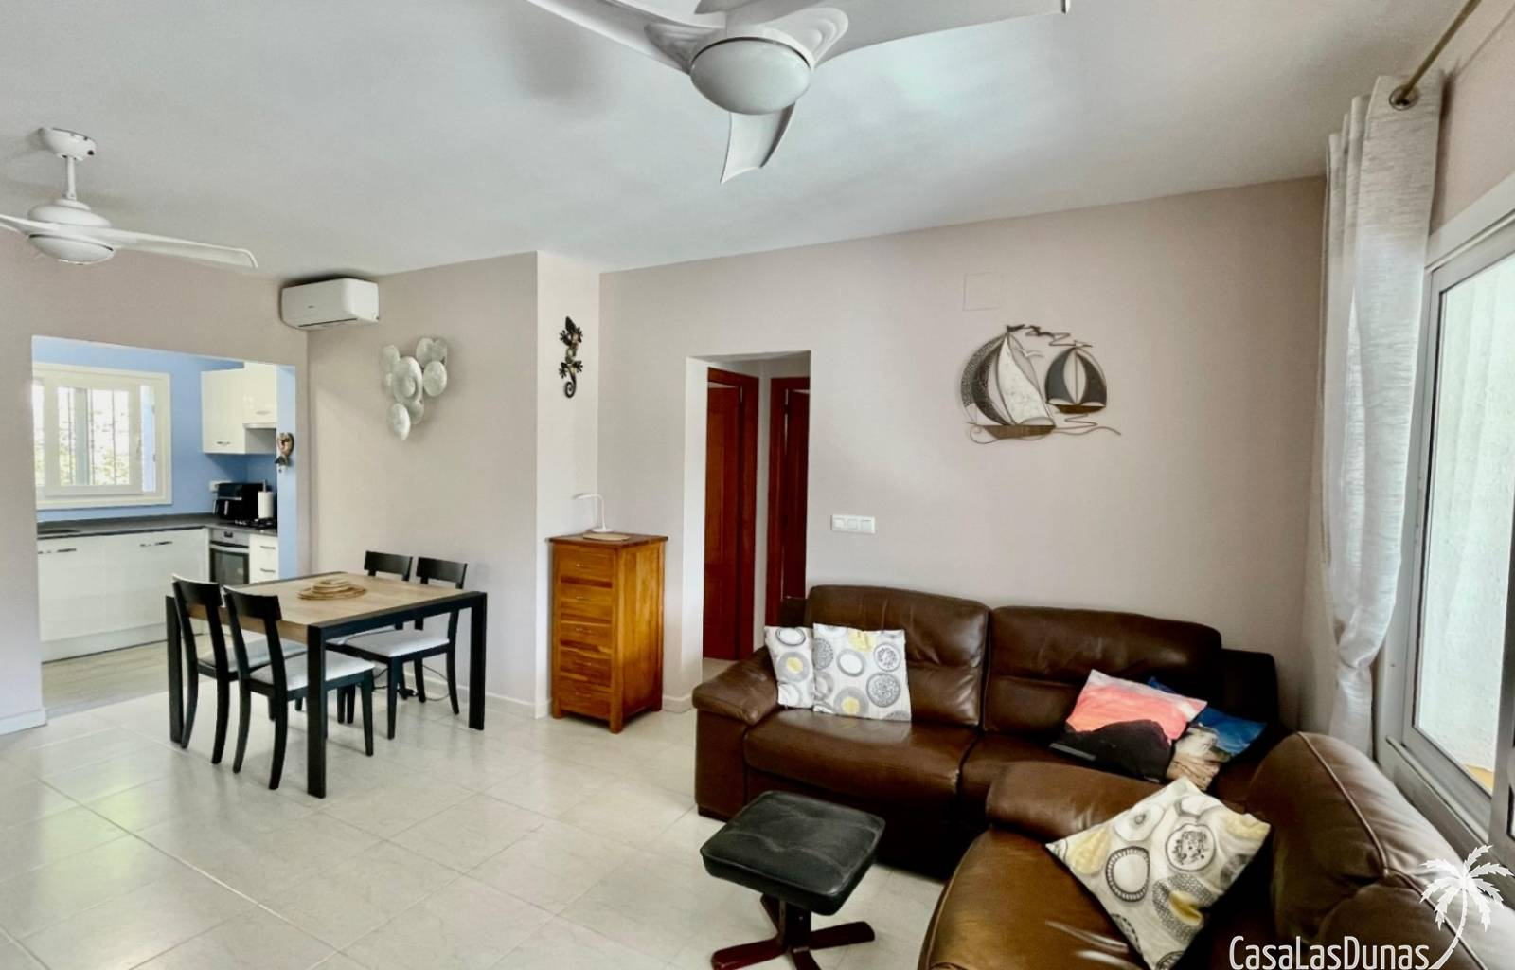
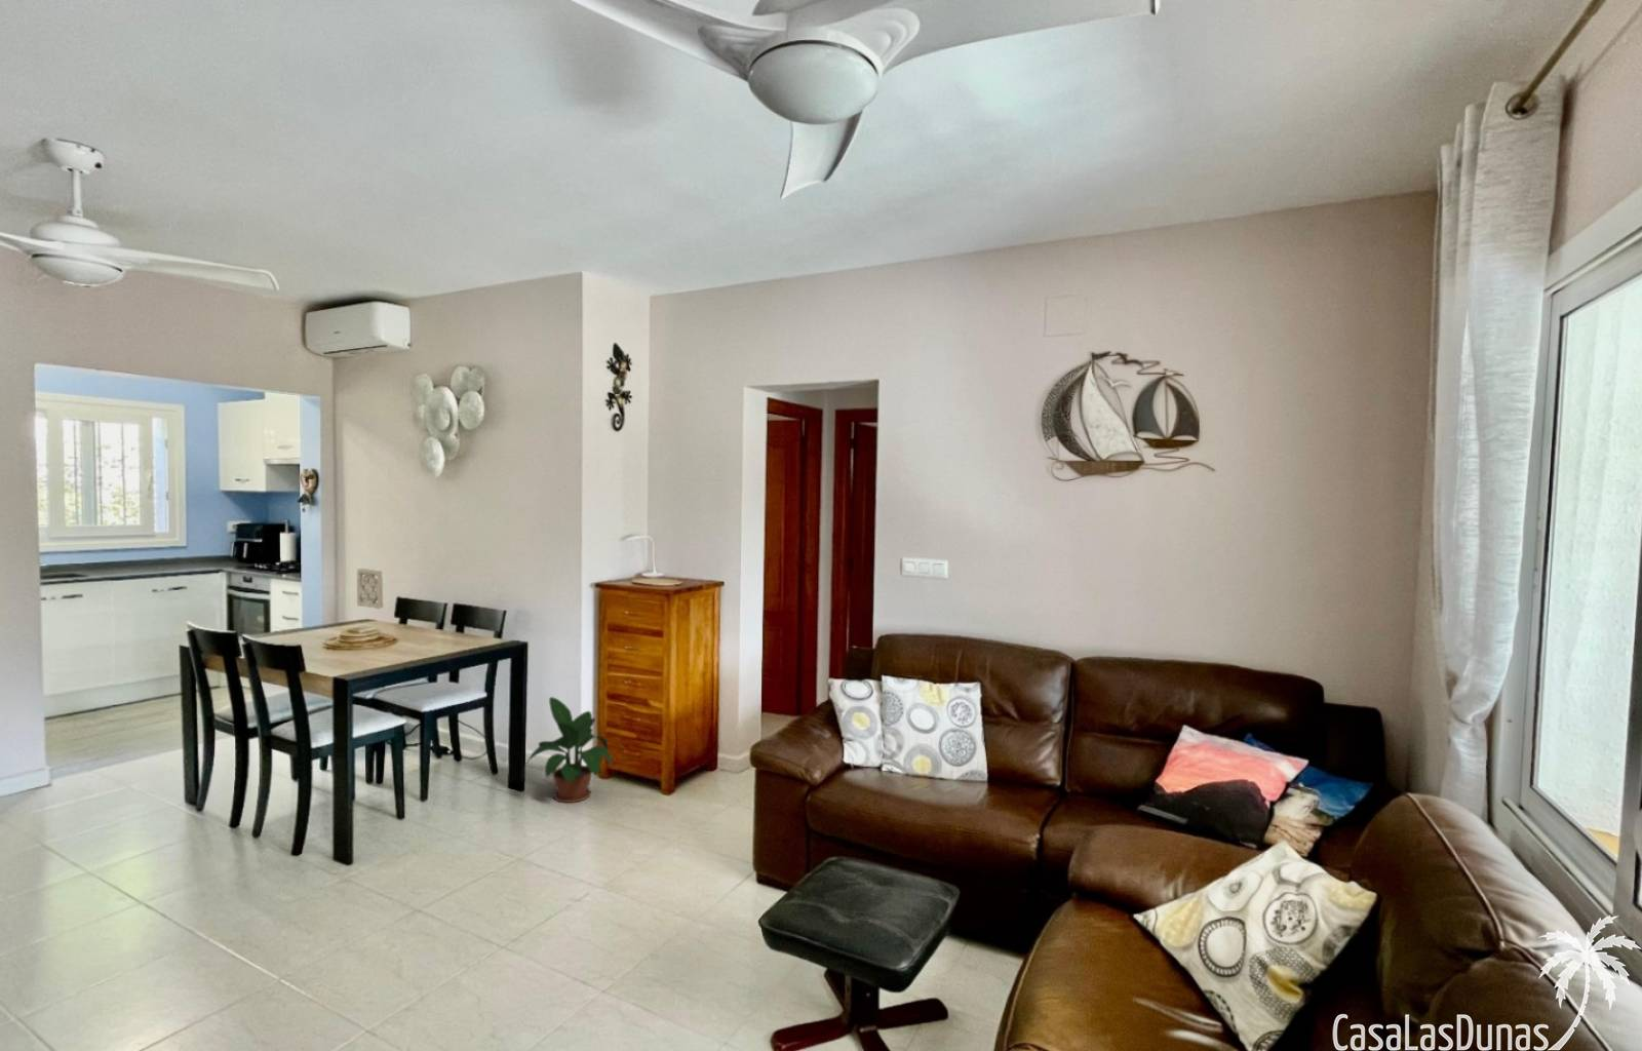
+ potted plant (574, 746)
+ wall ornament (370, 588)
